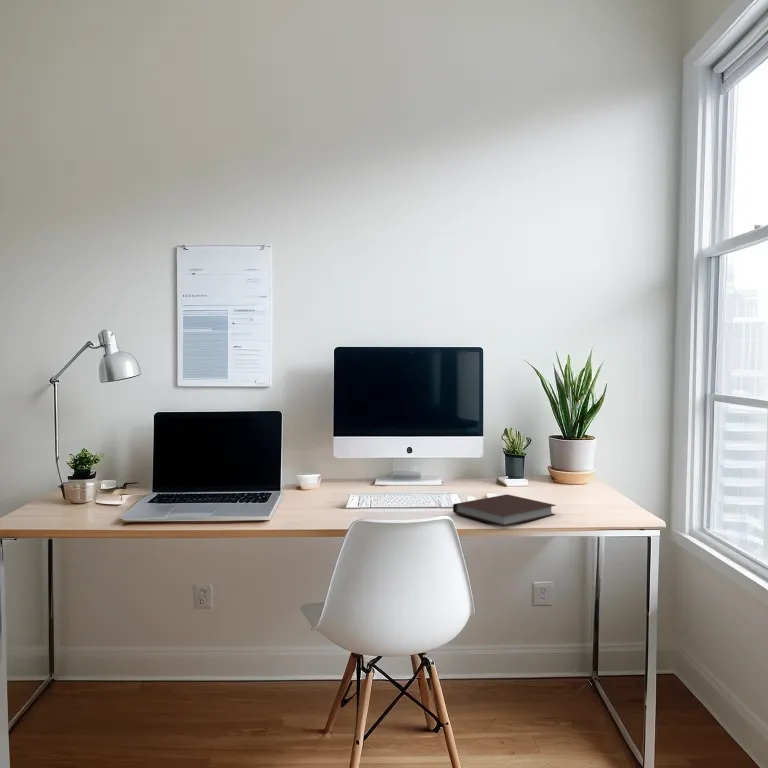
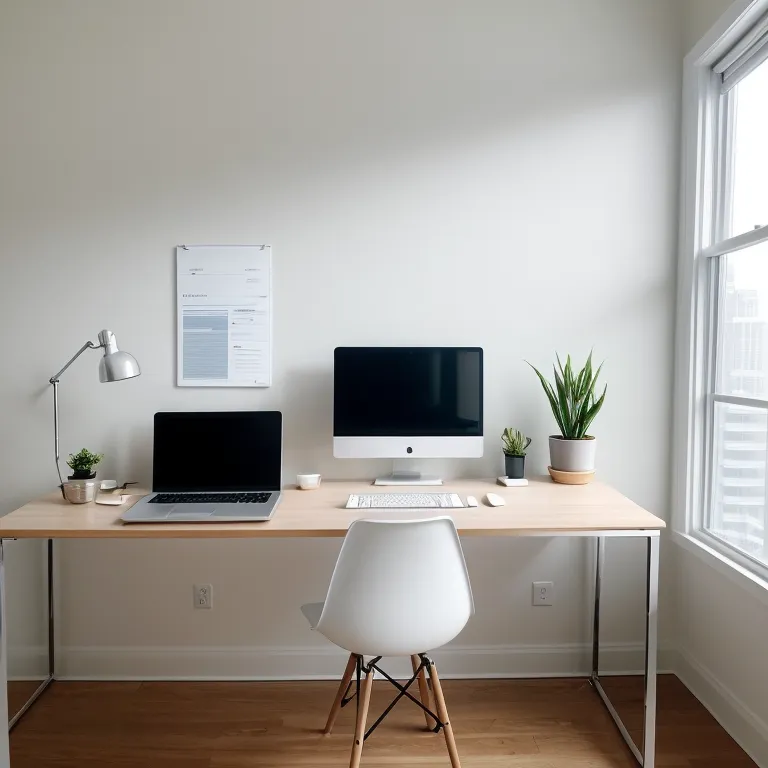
- notebook (504, 508)
